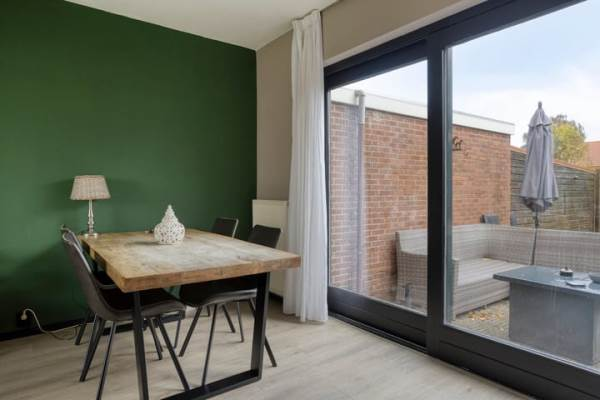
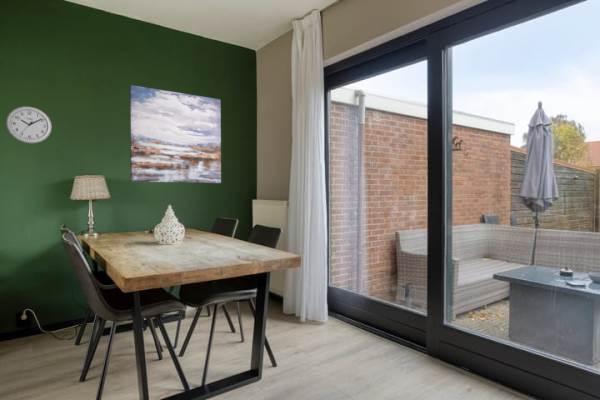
+ wall clock (29, 124)
+ wall art (178, 137)
